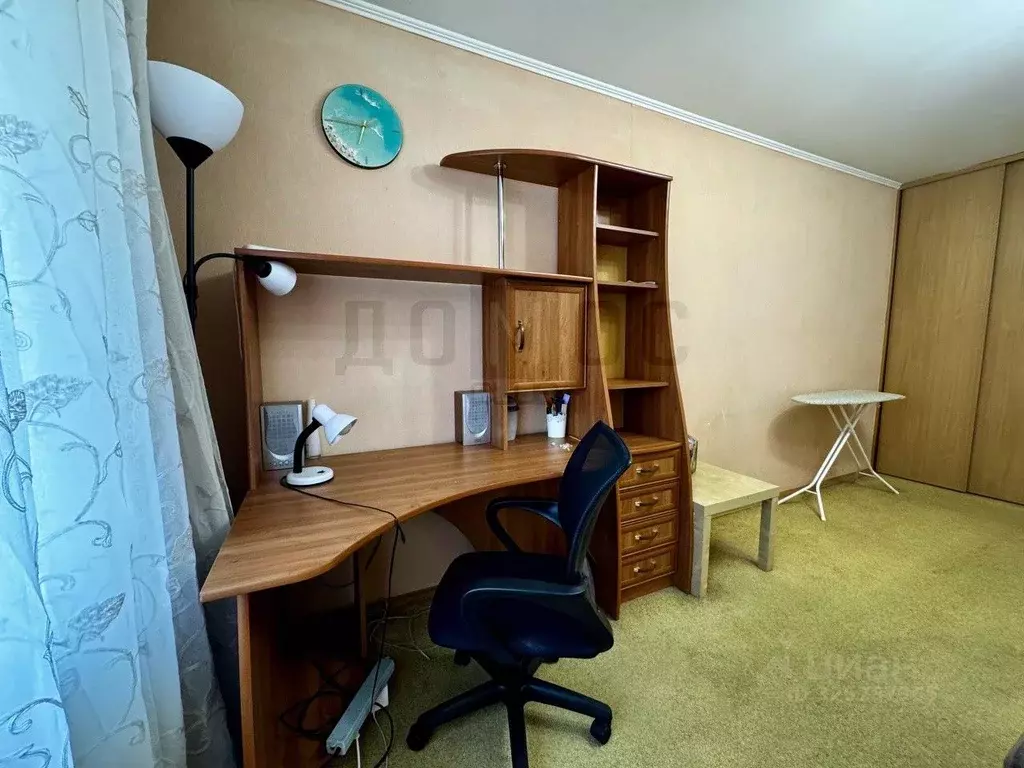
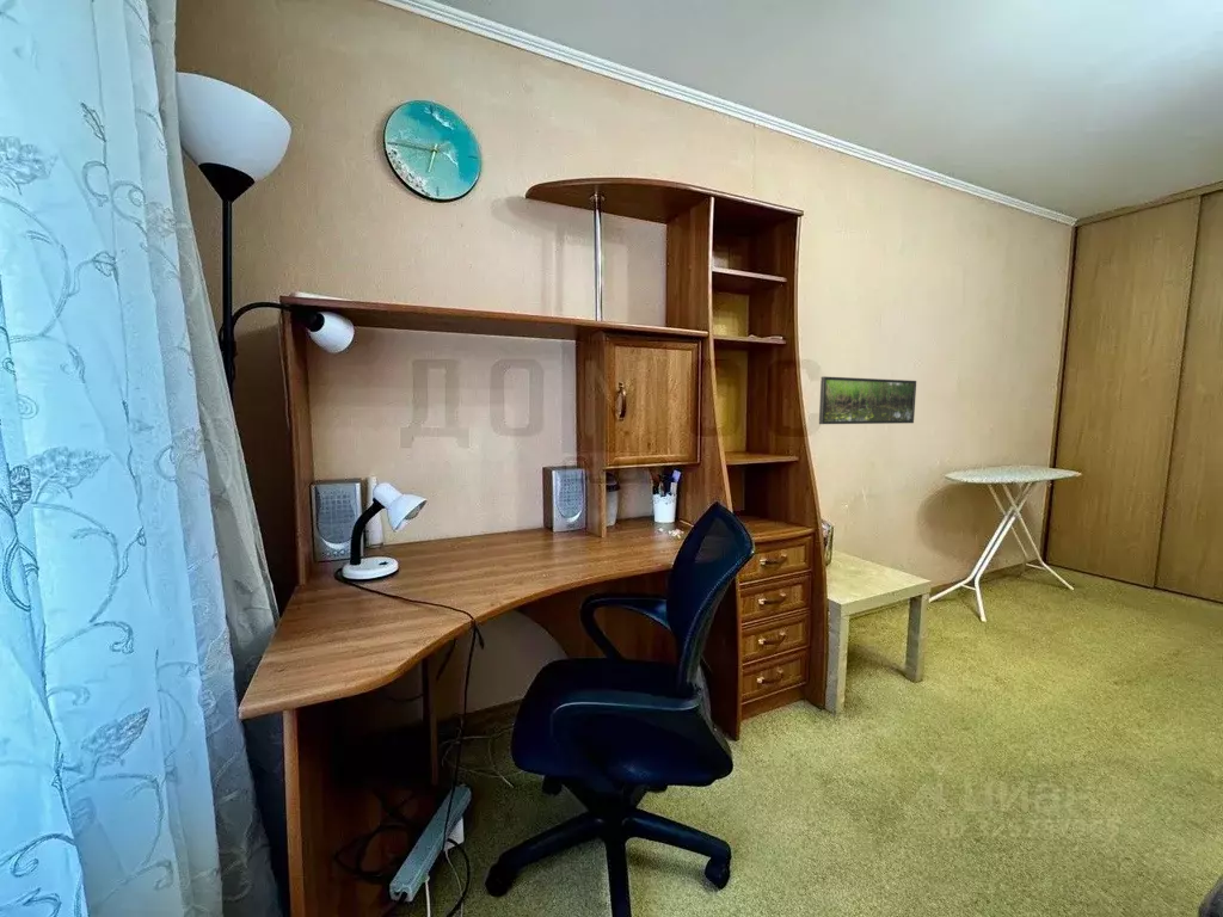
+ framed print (869, 401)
